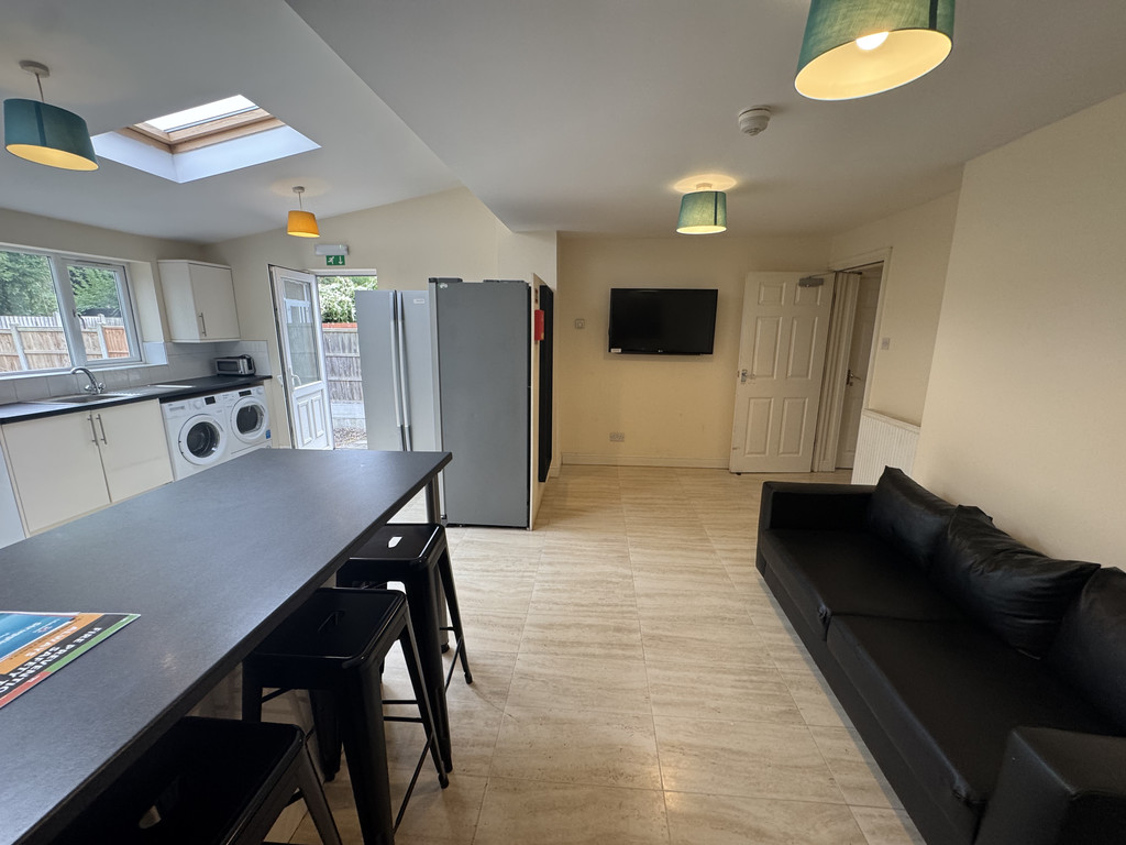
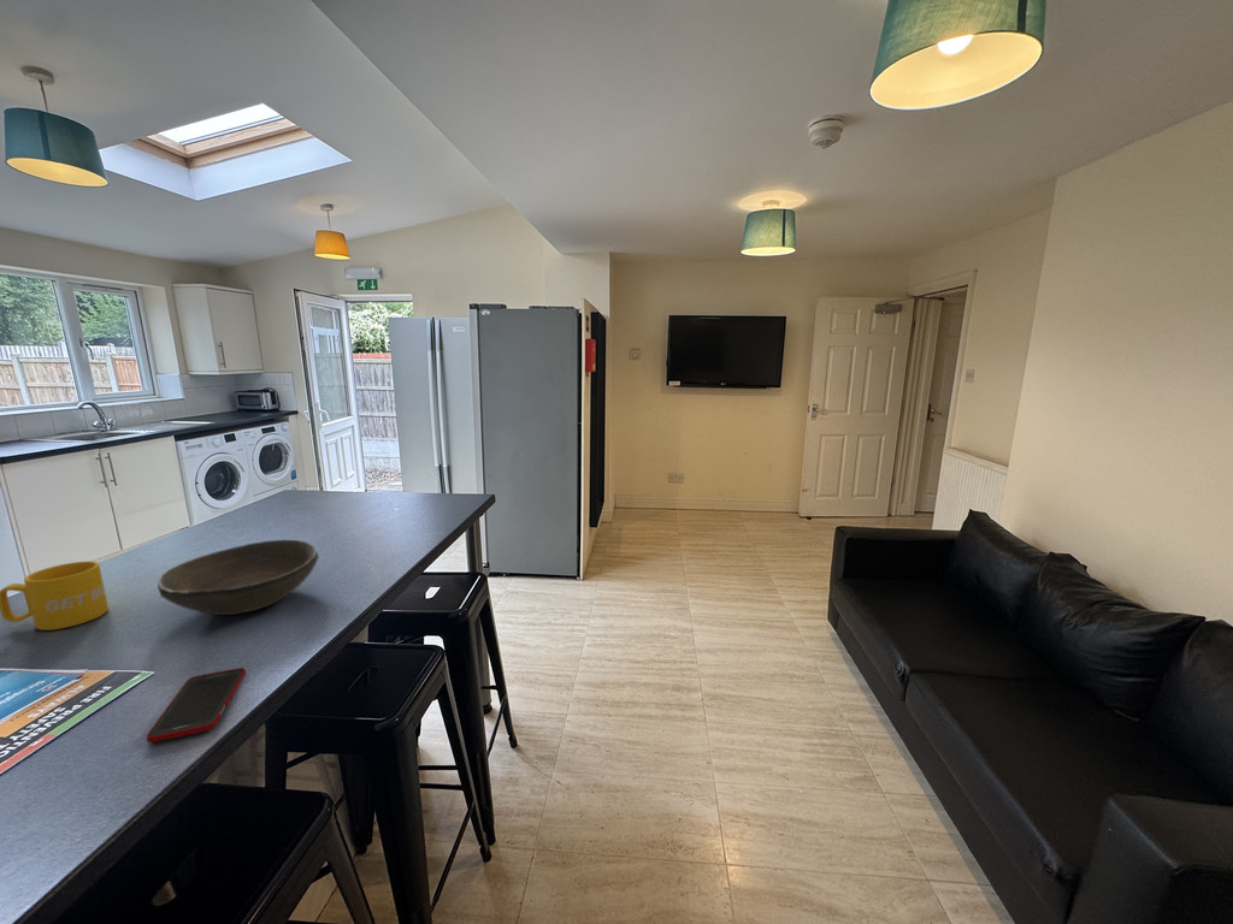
+ cell phone (200, 701)
+ mug (53, 596)
+ bowl (246, 581)
